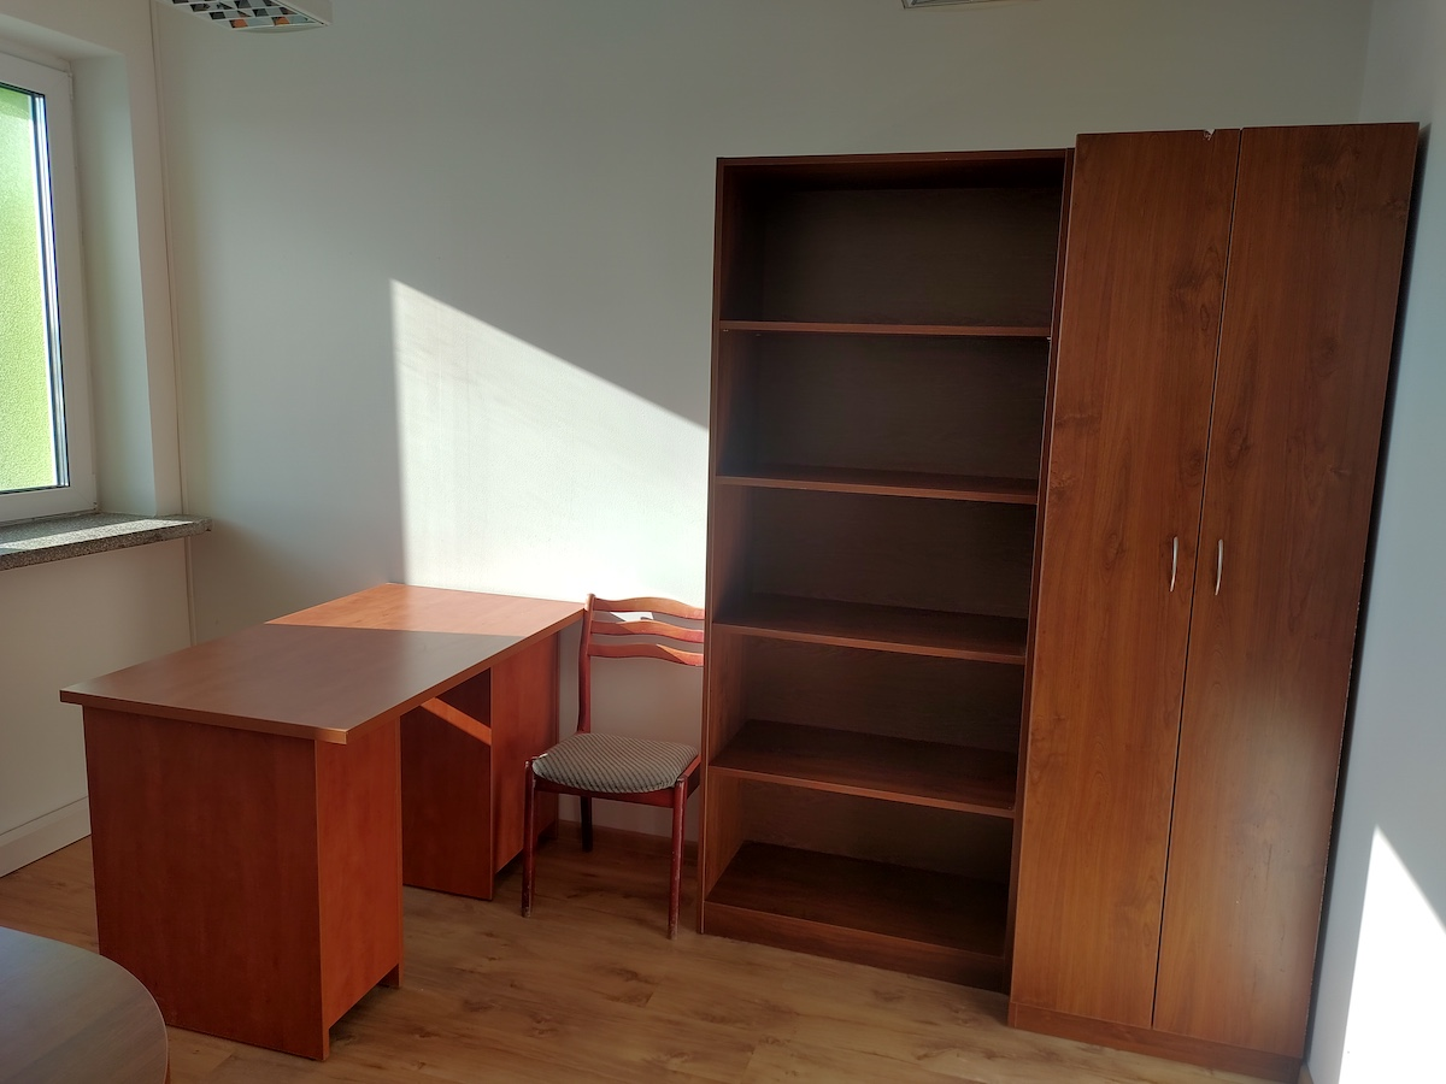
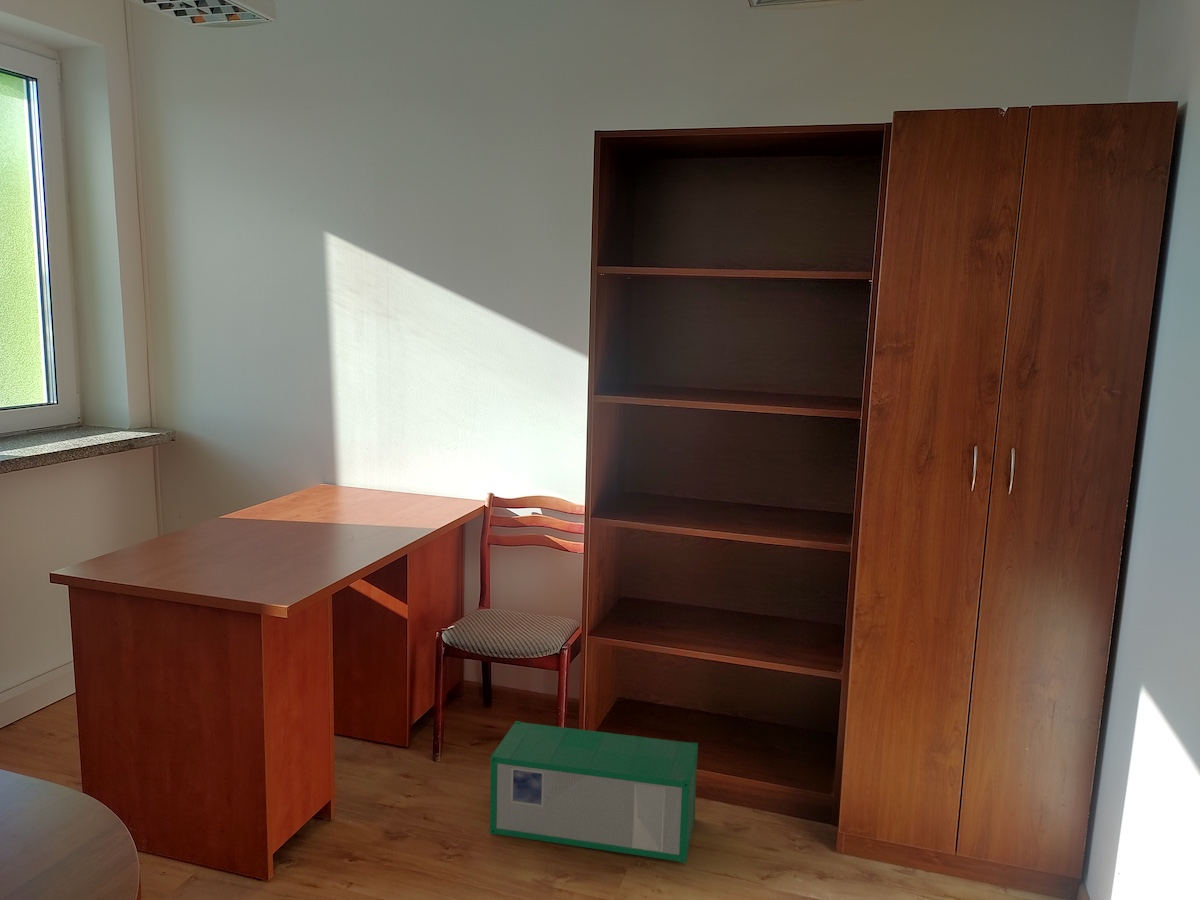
+ storage bin (595, 787)
